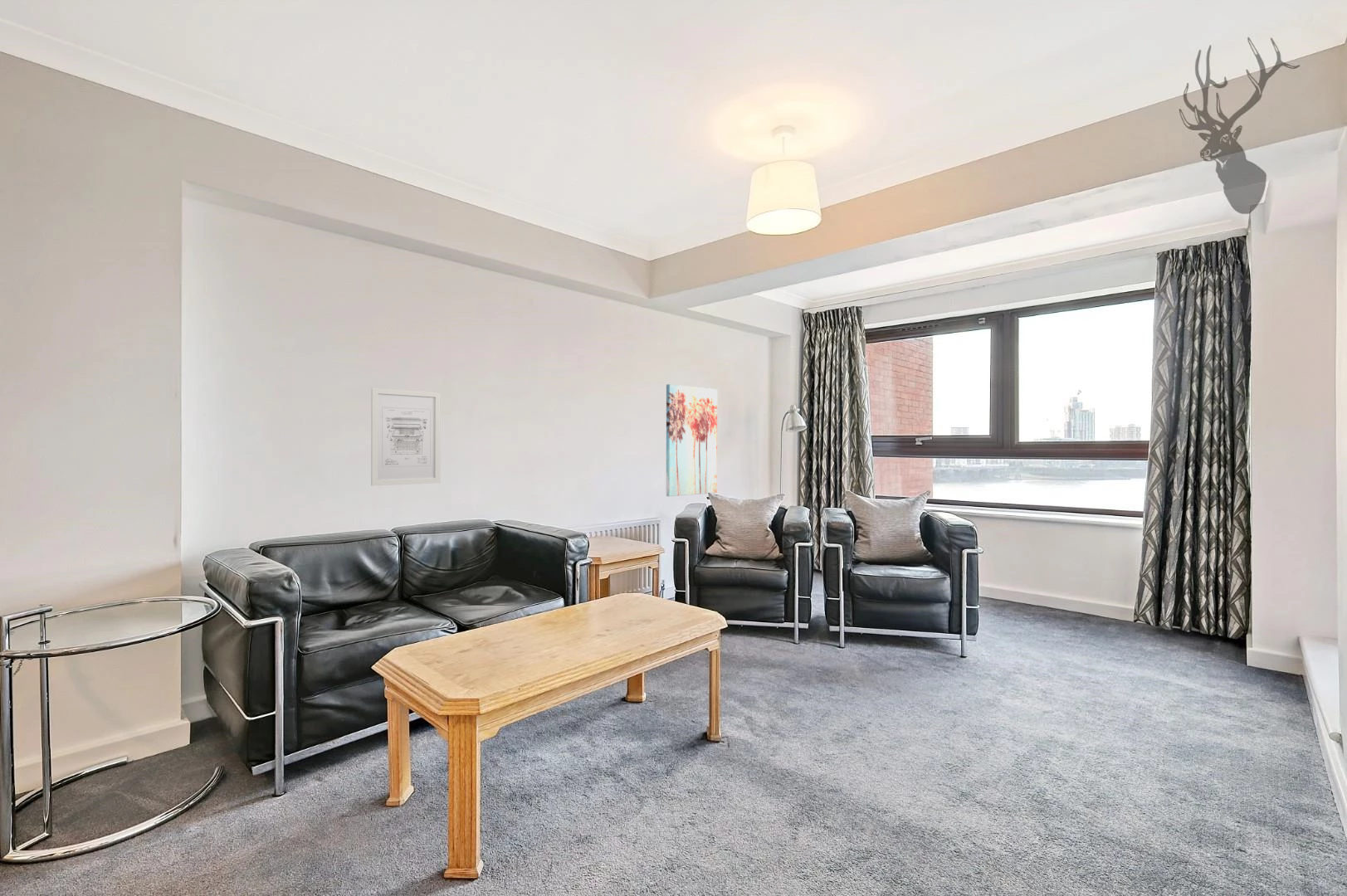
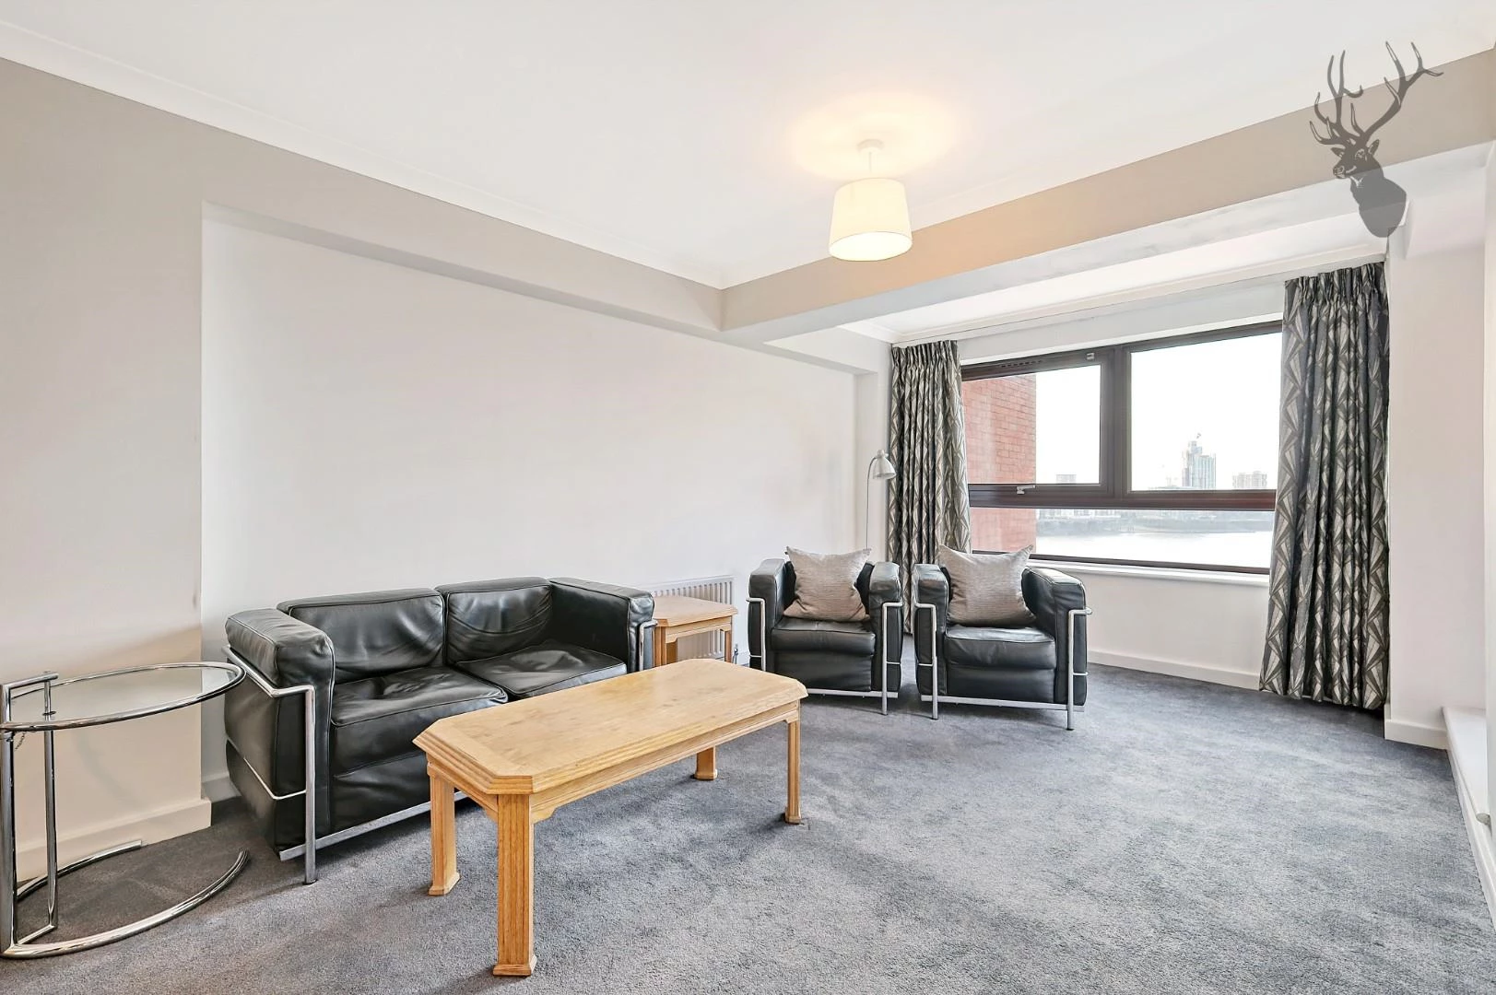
- wall art (692, 441)
- wall art (407, 437)
